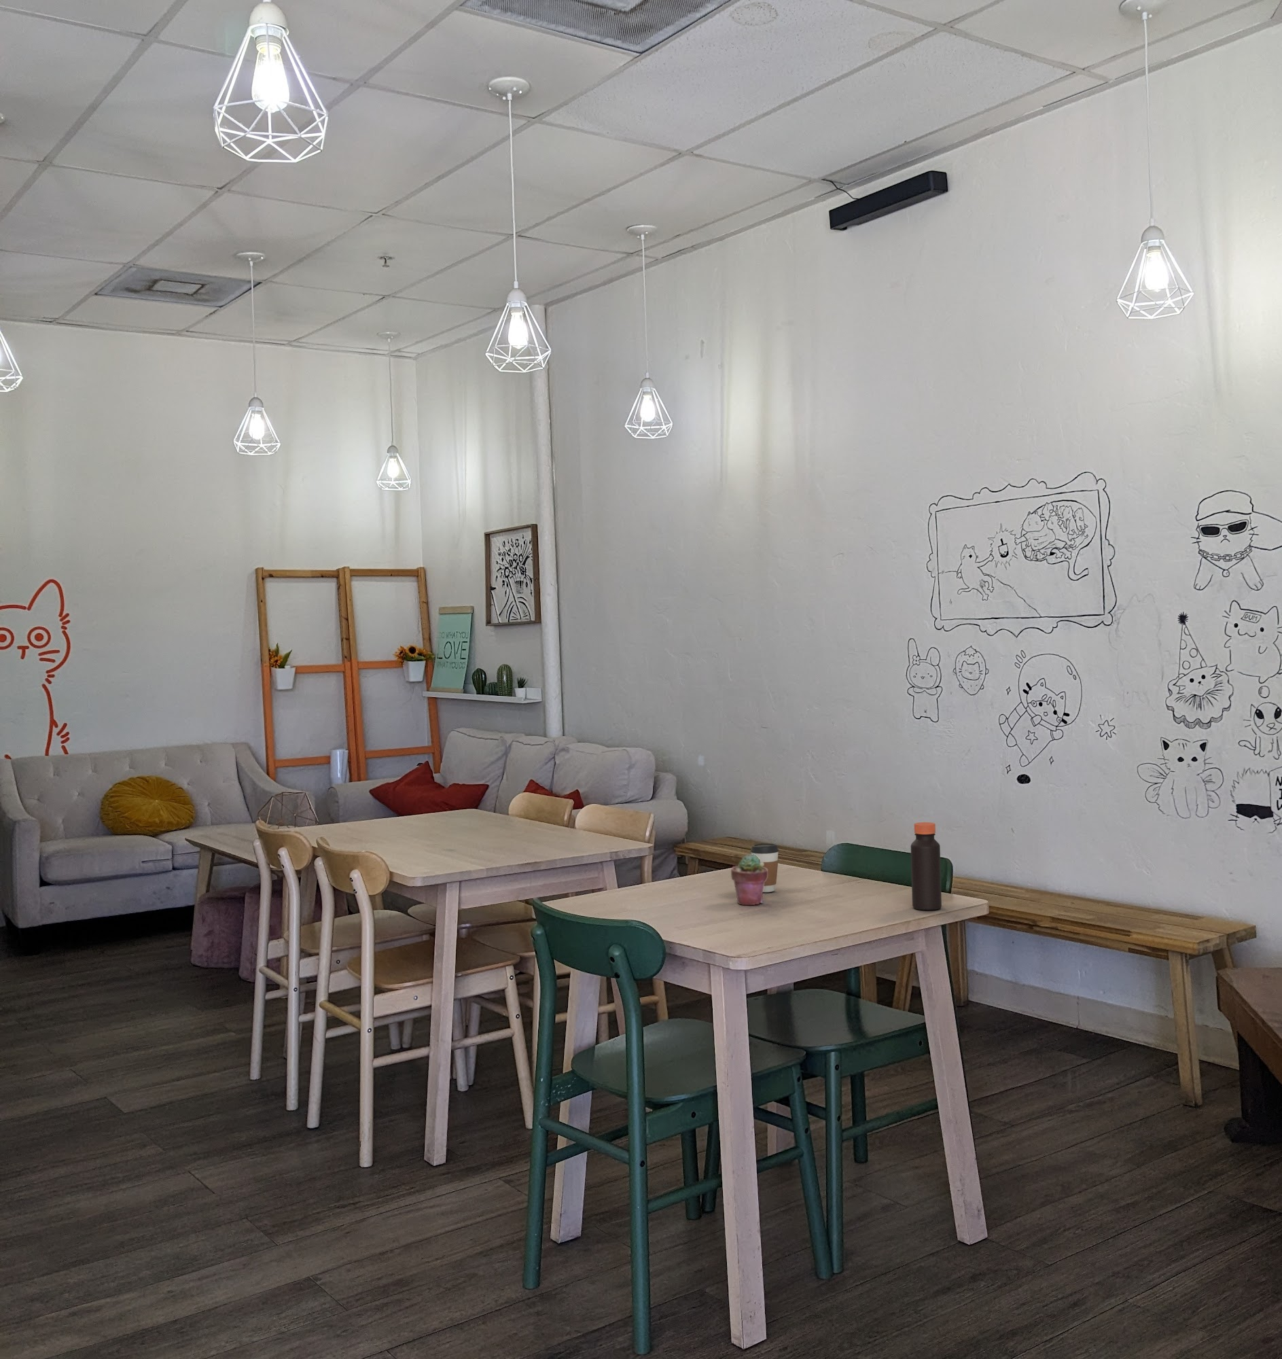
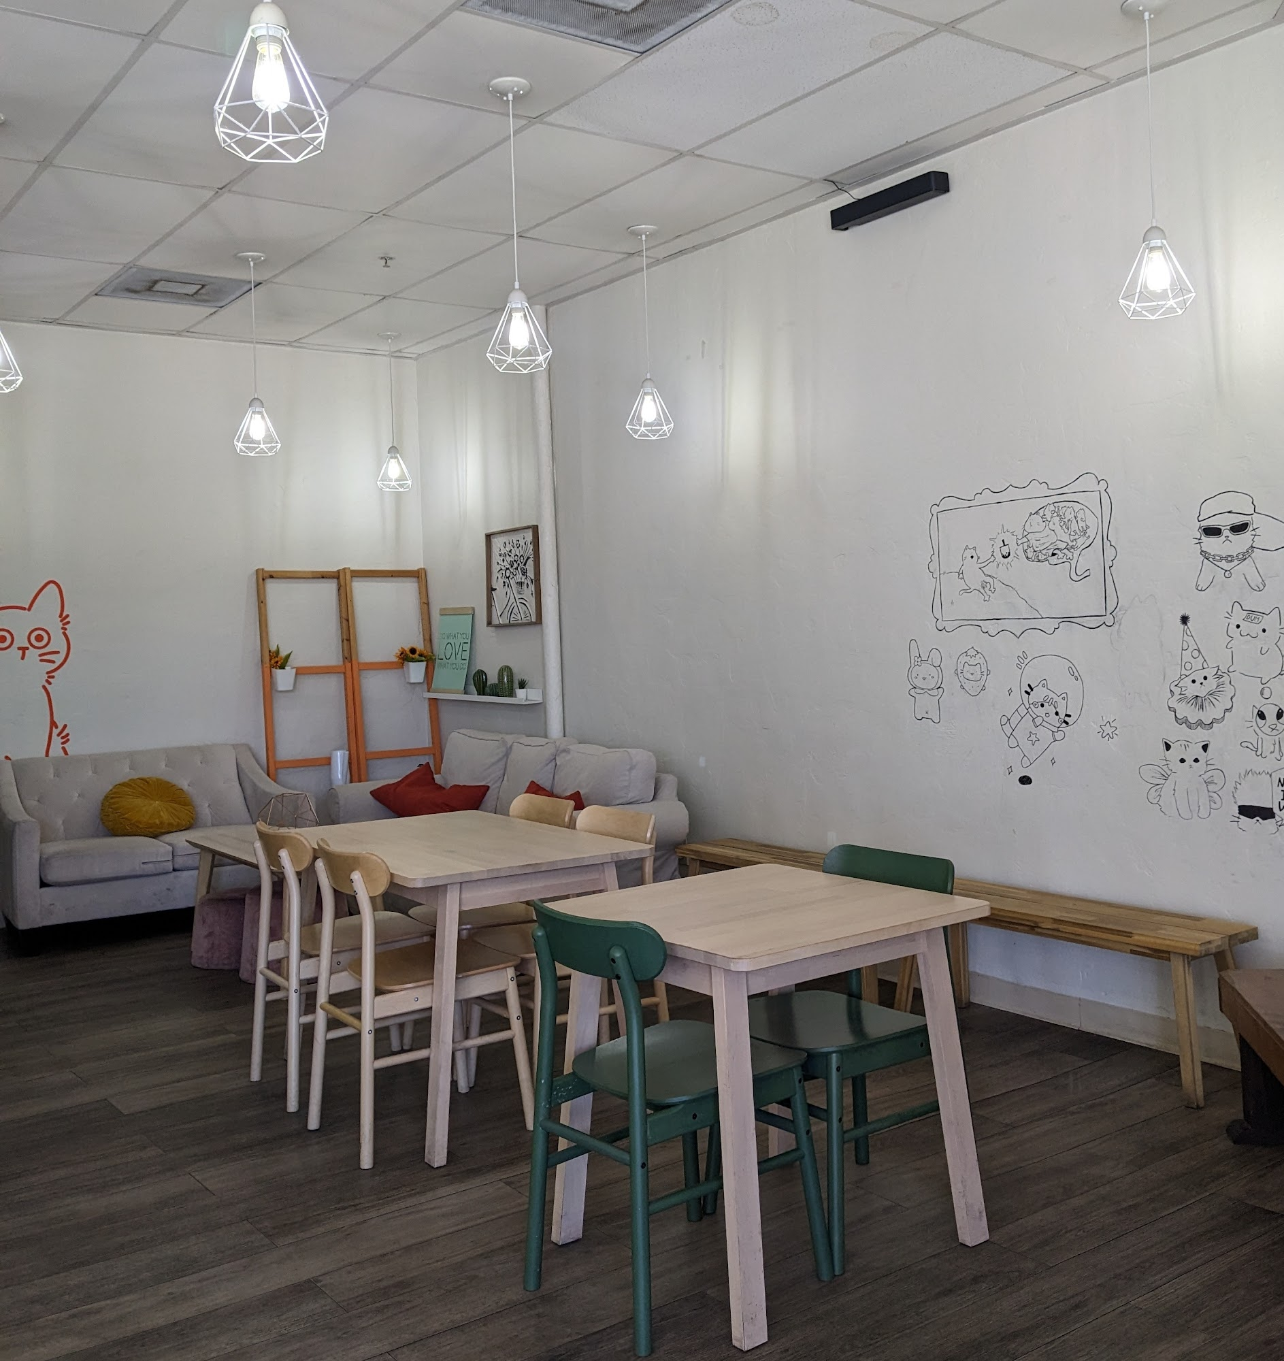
- coffee cup (765, 867)
- potted succulent (749, 878)
- bottle (925, 866)
